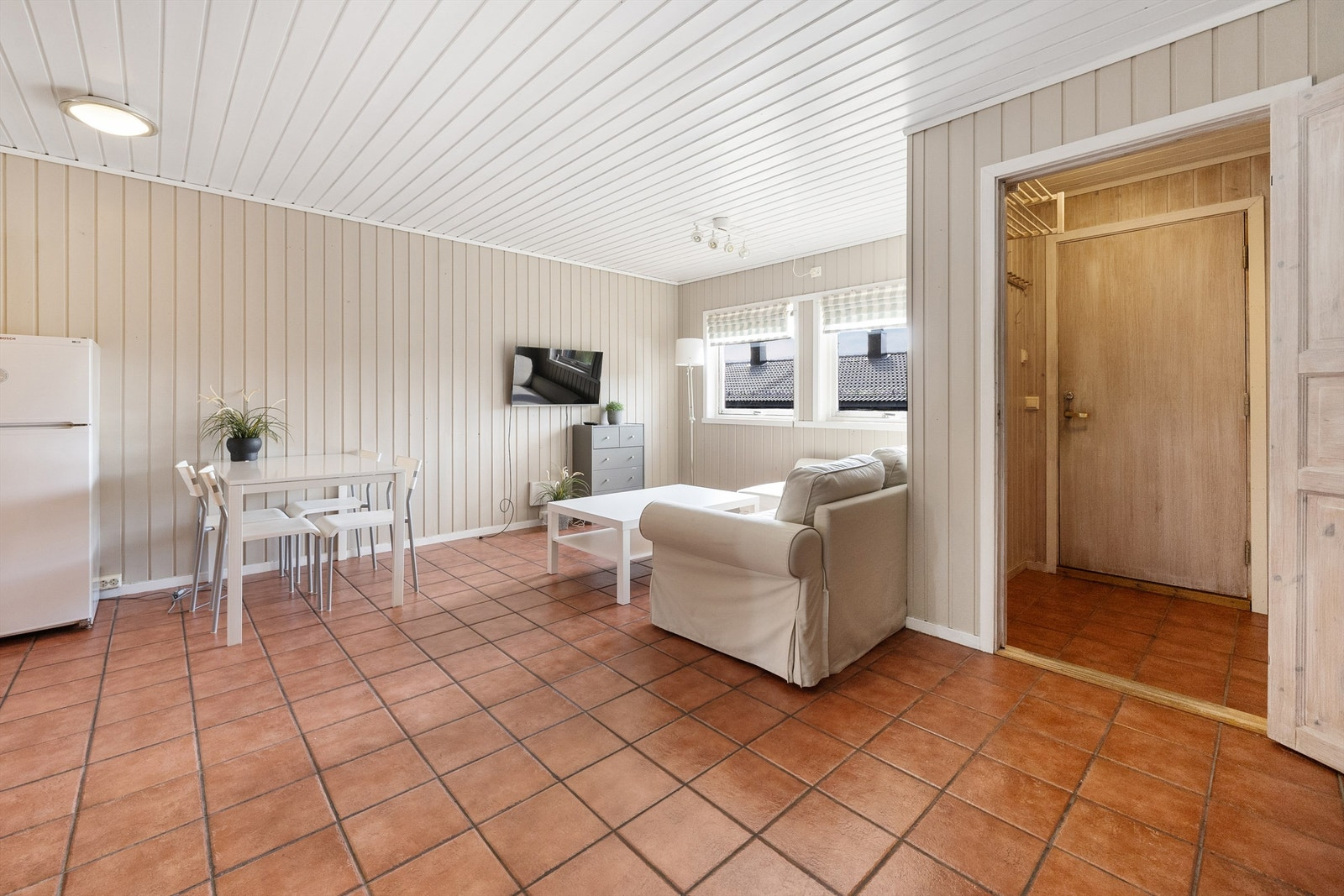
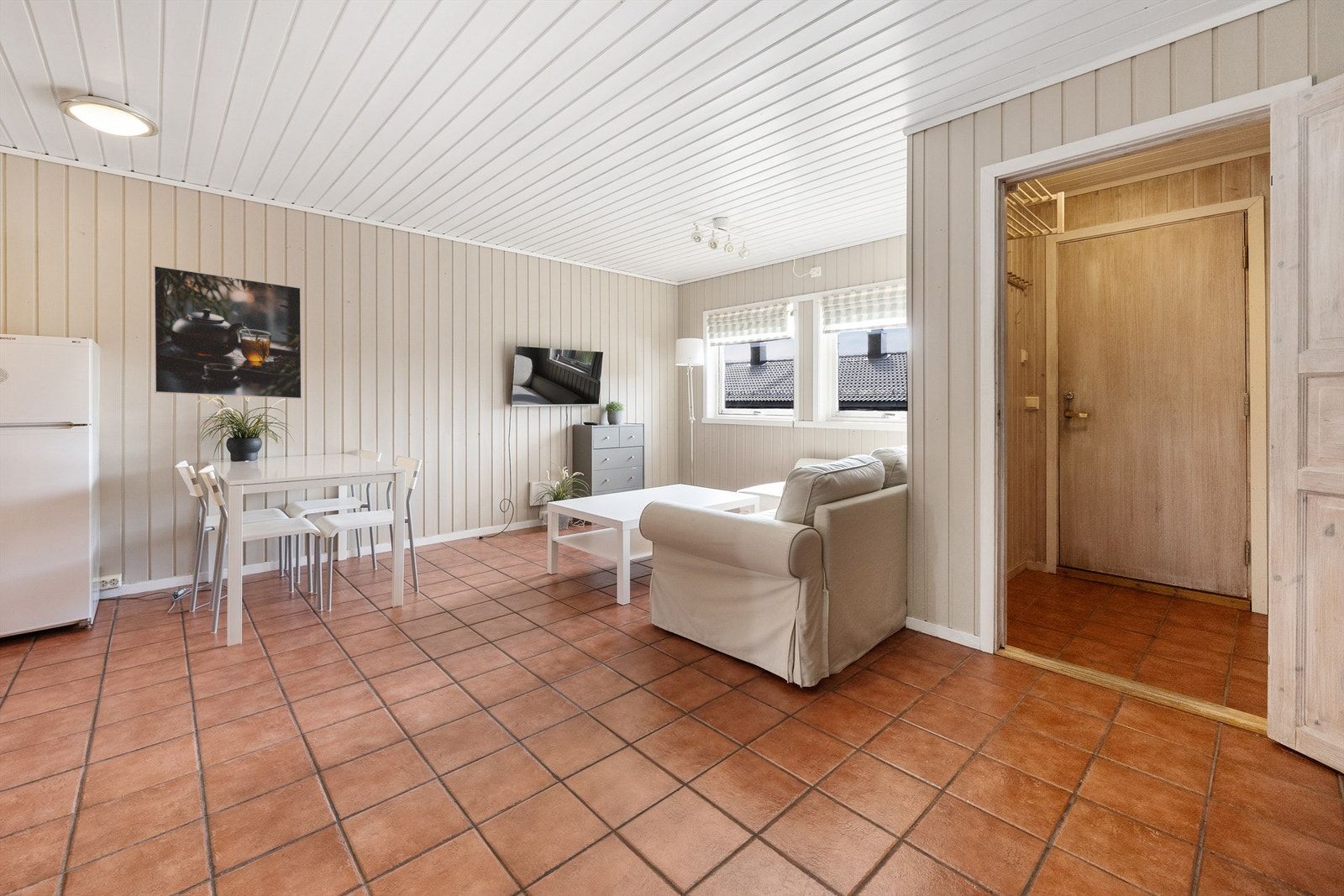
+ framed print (232, 337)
